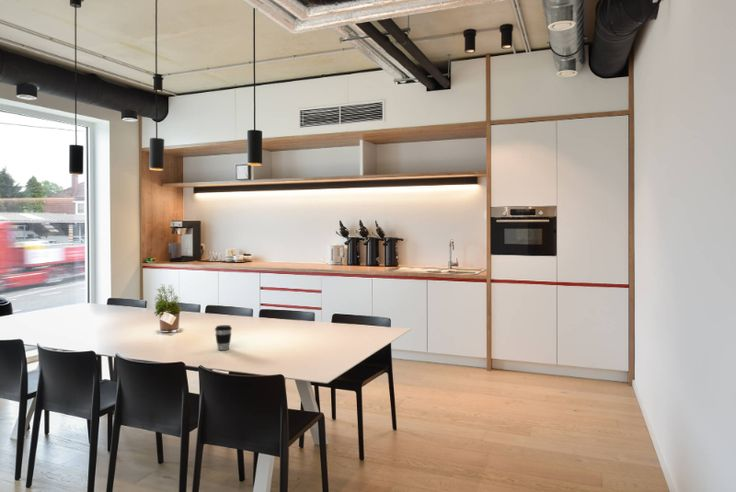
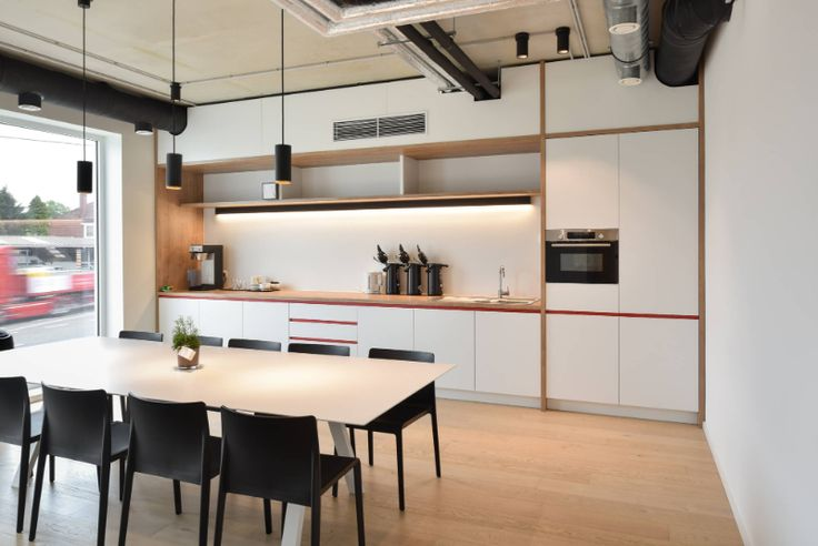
- coffee cup (223, 337)
